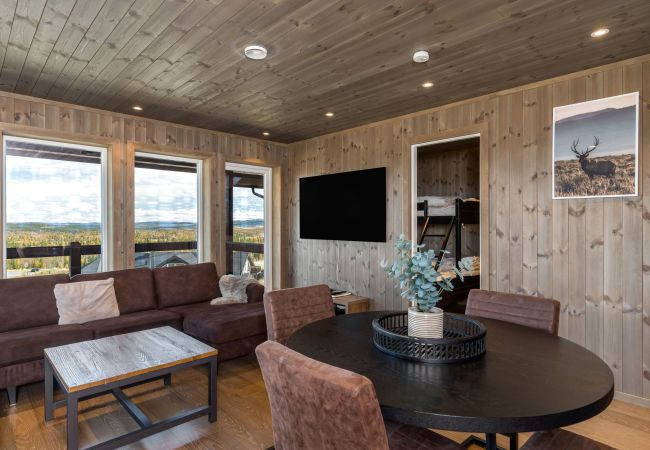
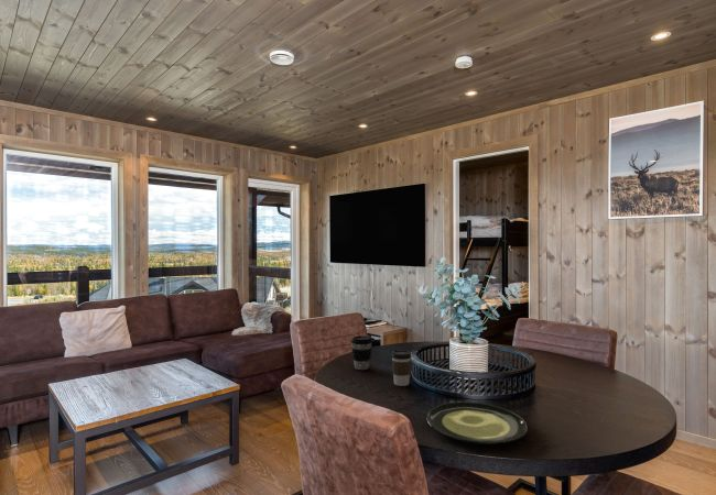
+ plate (475, 424)
+ coffee cup (401, 367)
+ coffee cup (361, 352)
